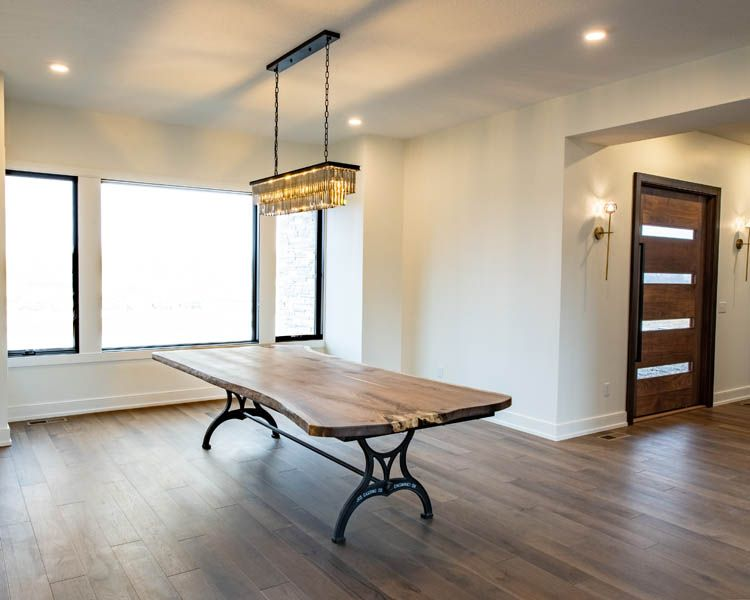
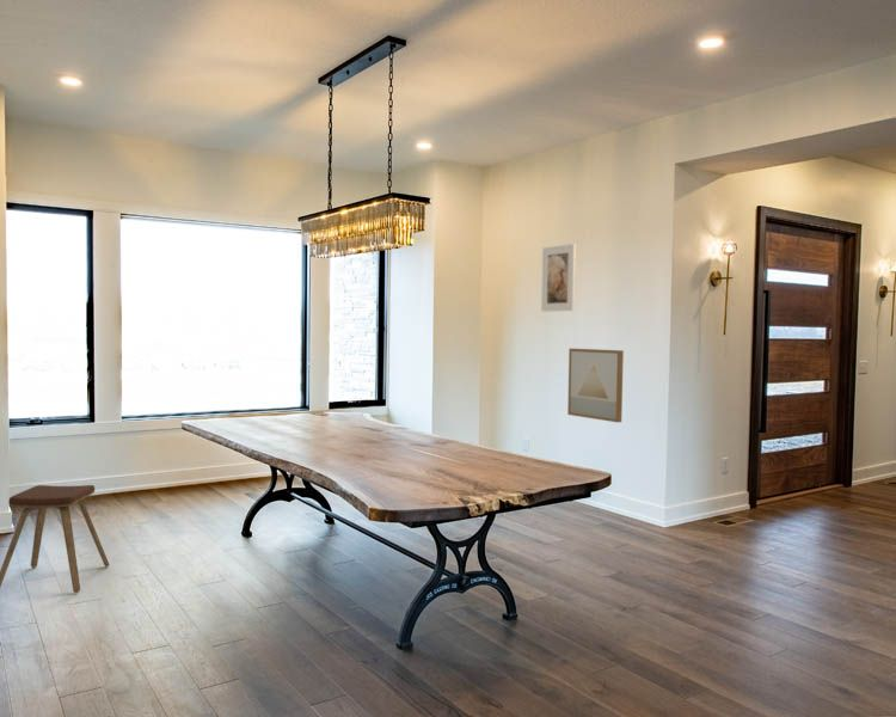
+ wall art (594, 384)
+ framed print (558, 278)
+ music stool (63, 532)
